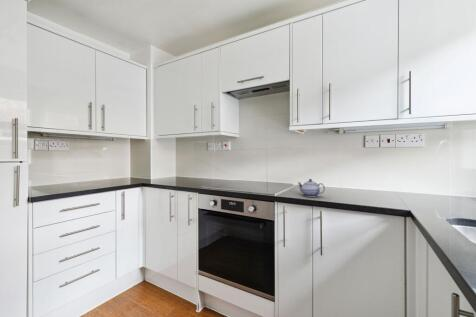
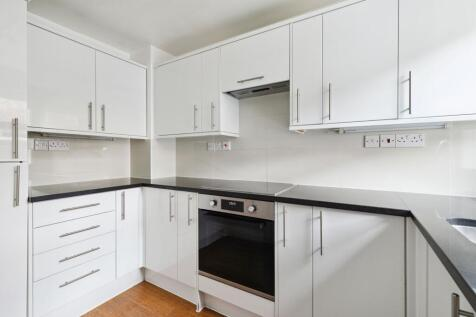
- teapot (310, 187)
